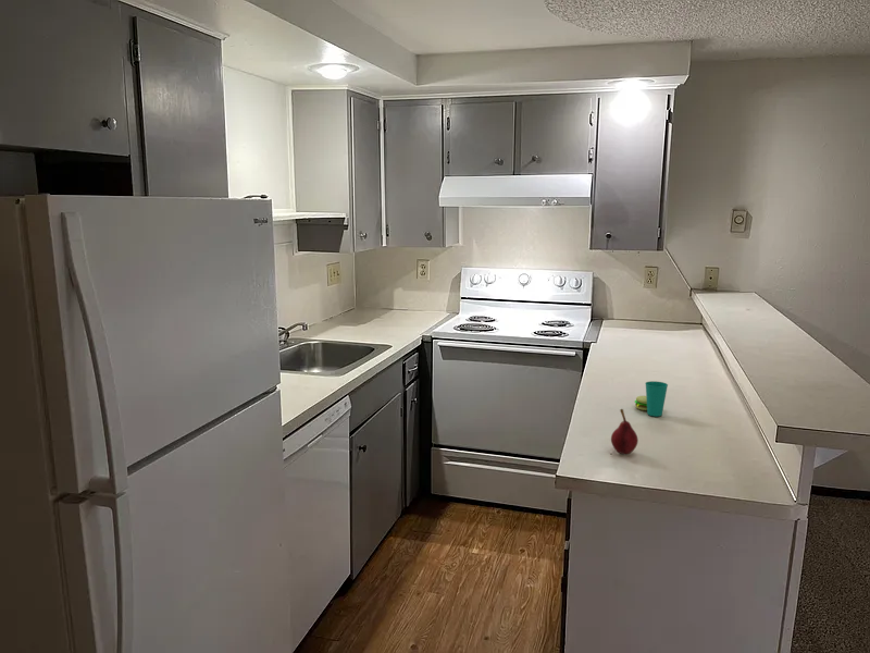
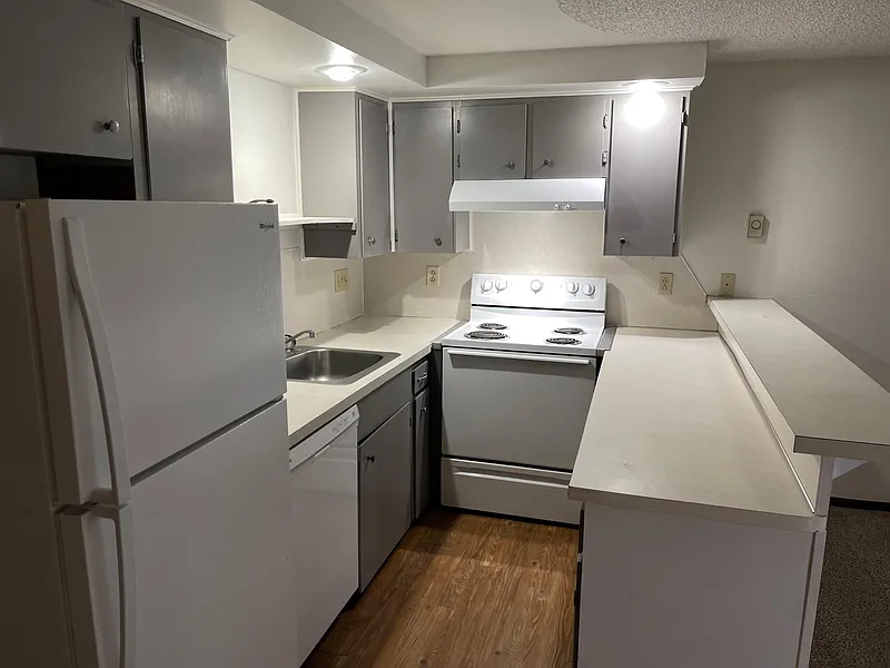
- cup (650, 396)
- fruit (624, 431)
